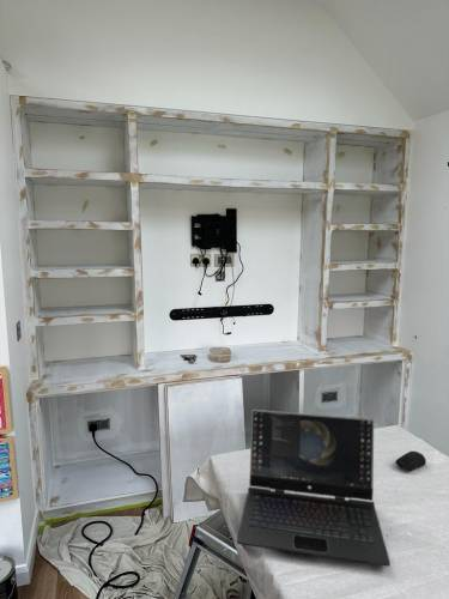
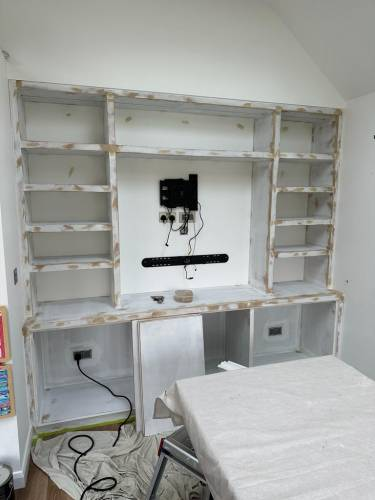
- computer mouse (411, 459)
- laptop (310, 478)
